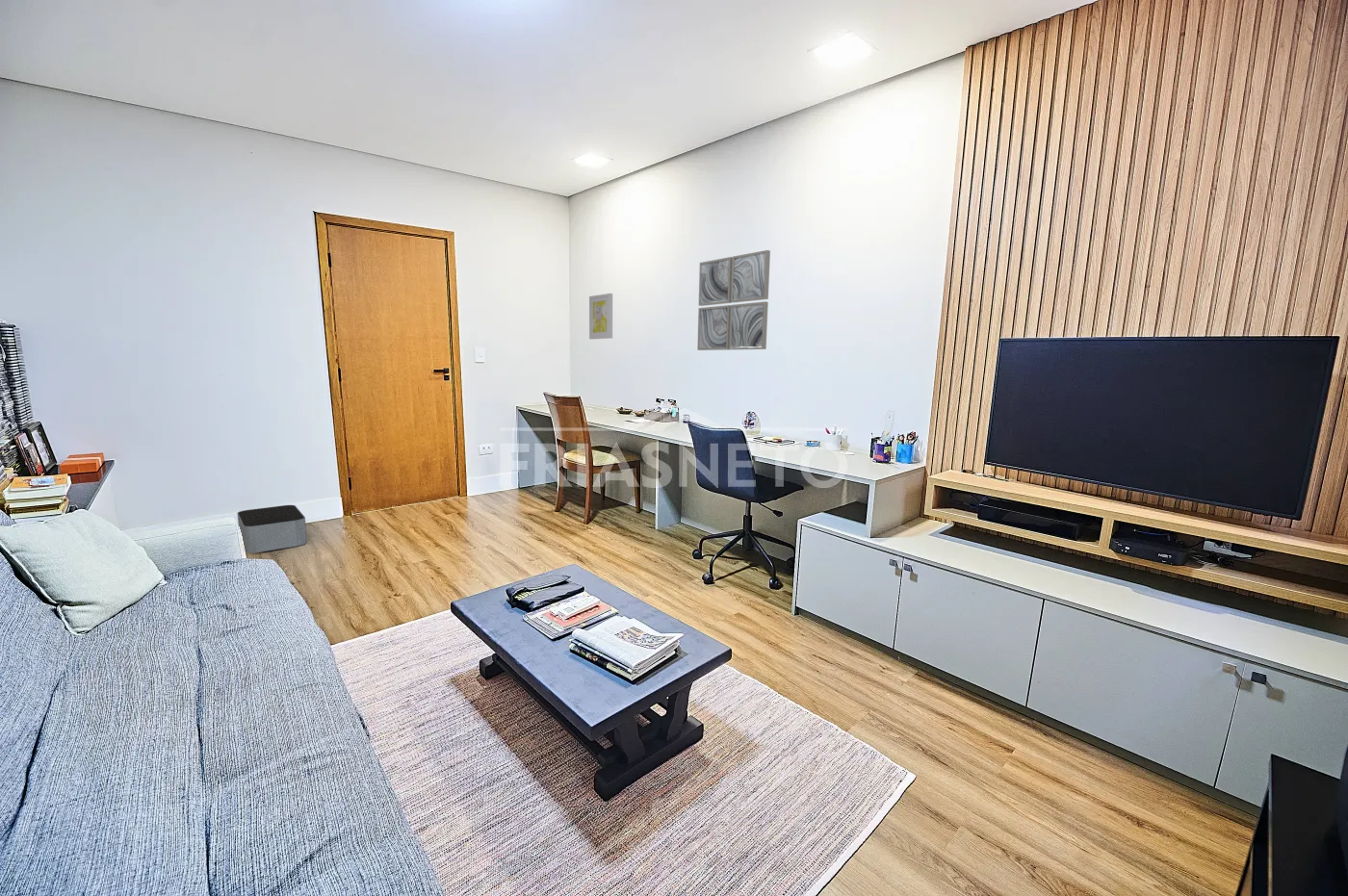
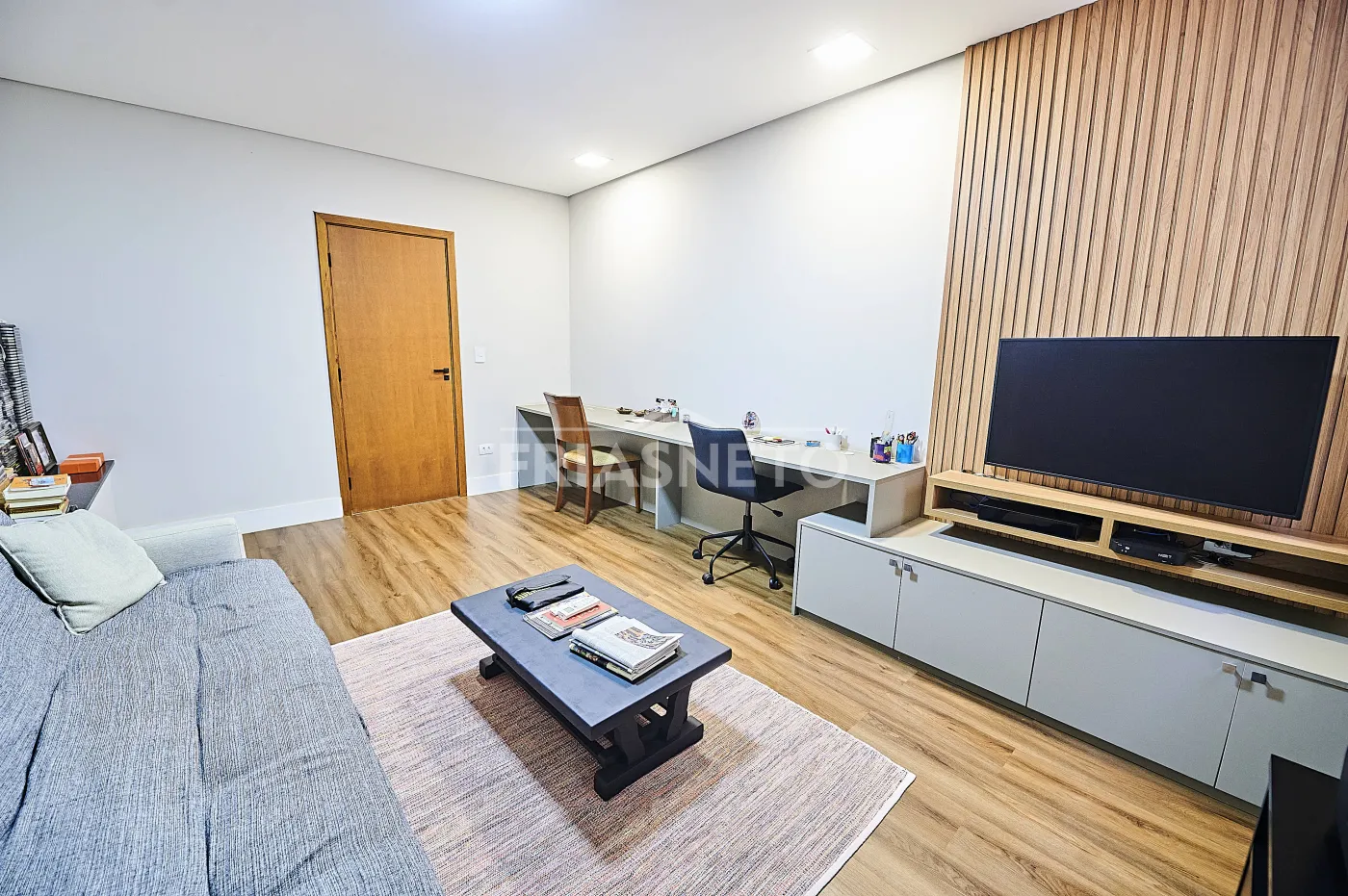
- wall art (731, 302)
- wall art (600, 317)
- storage bin (272, 527)
